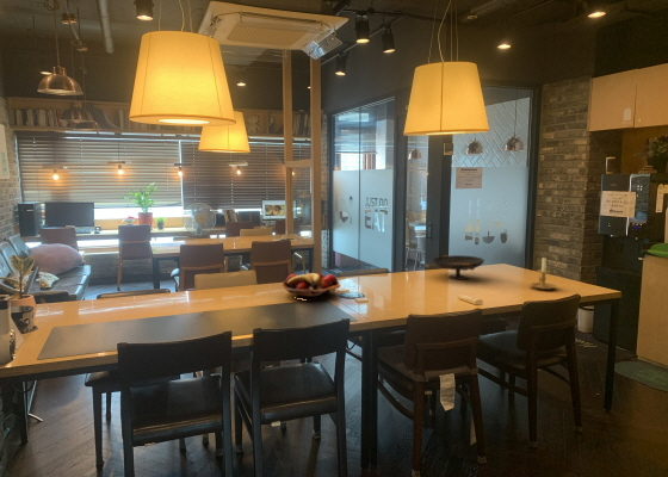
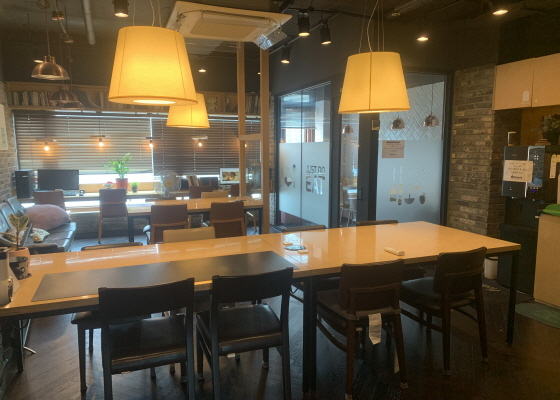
- candle holder (543, 272)
- fruit basket (311, 284)
- decorative bowl (457, 268)
